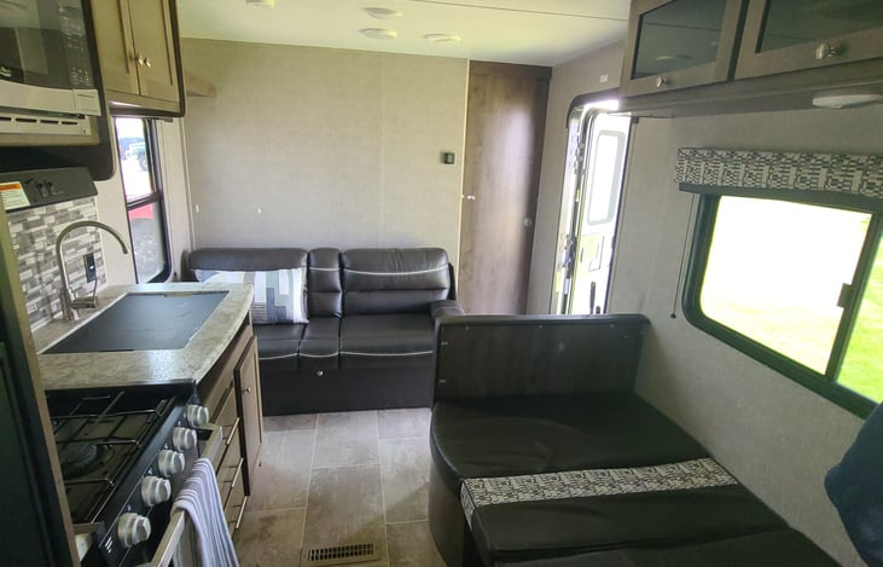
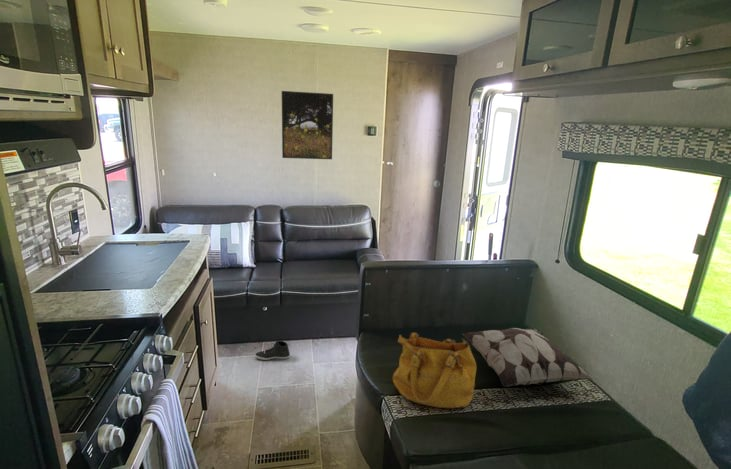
+ handbag (434, 365)
+ decorative pillow (522, 353)
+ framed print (307, 126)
+ sneaker (272, 349)
